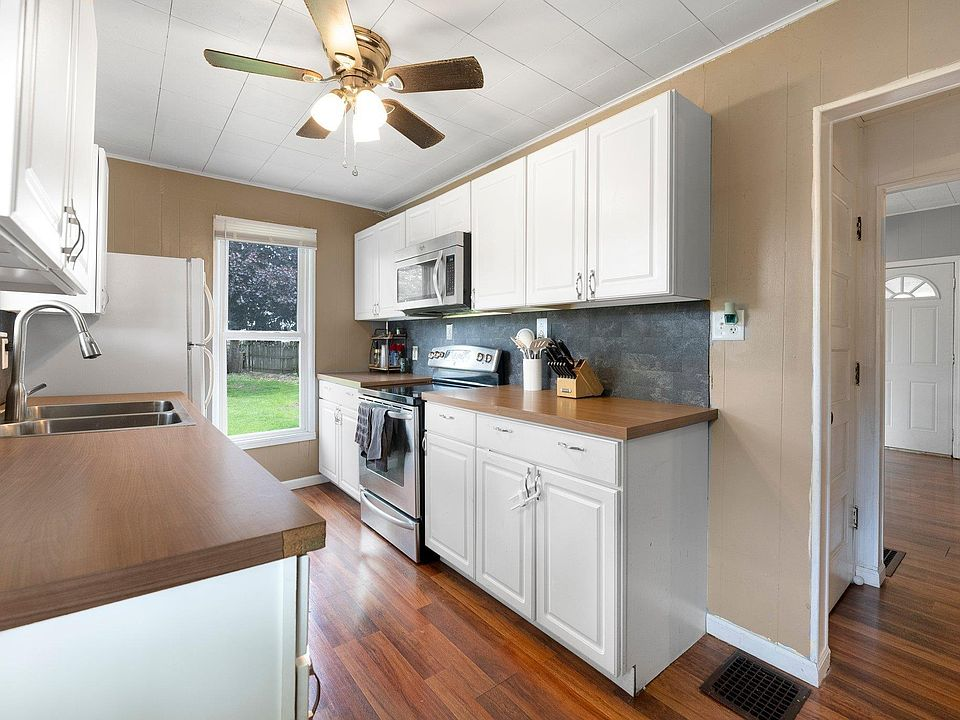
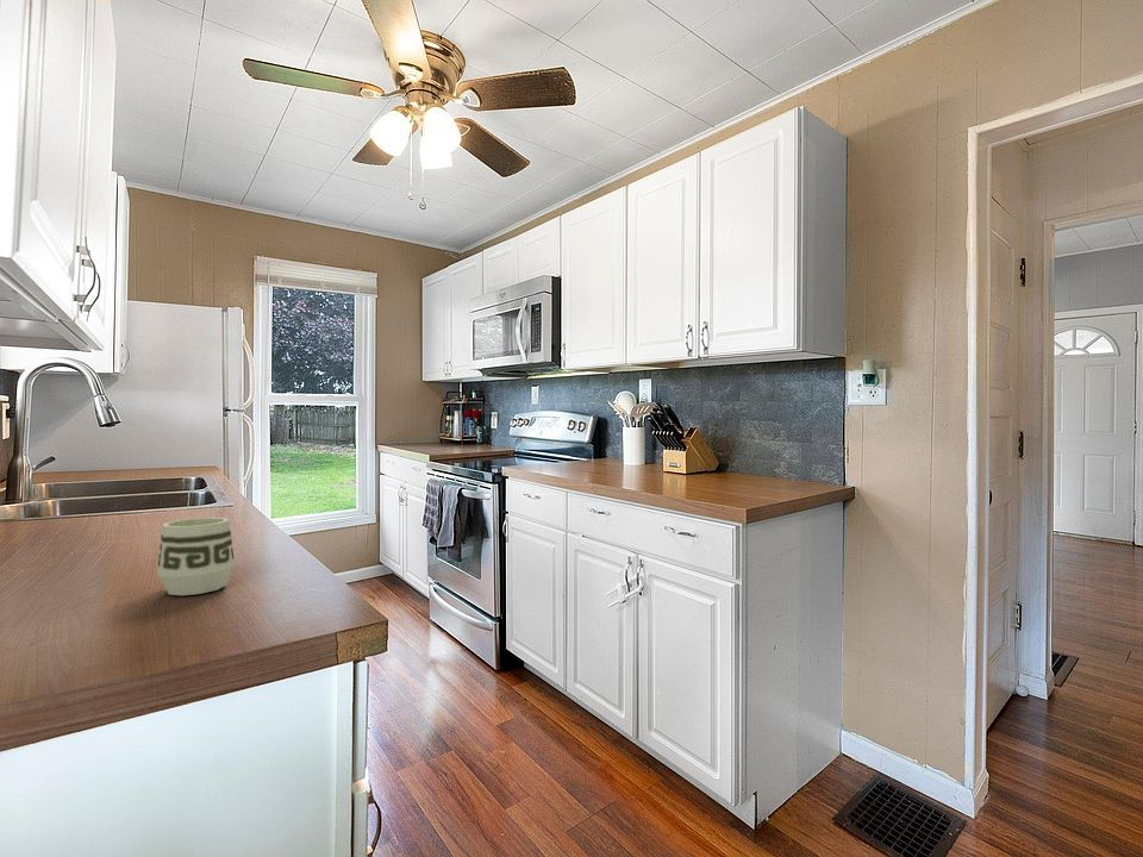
+ cup (196, 555)
